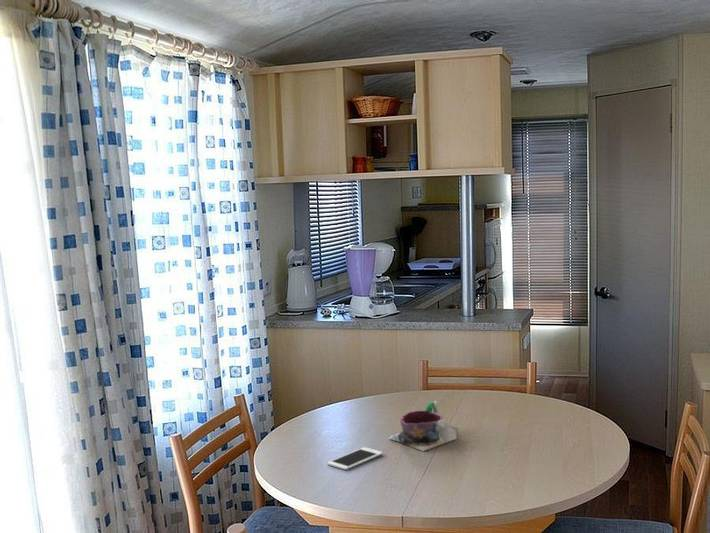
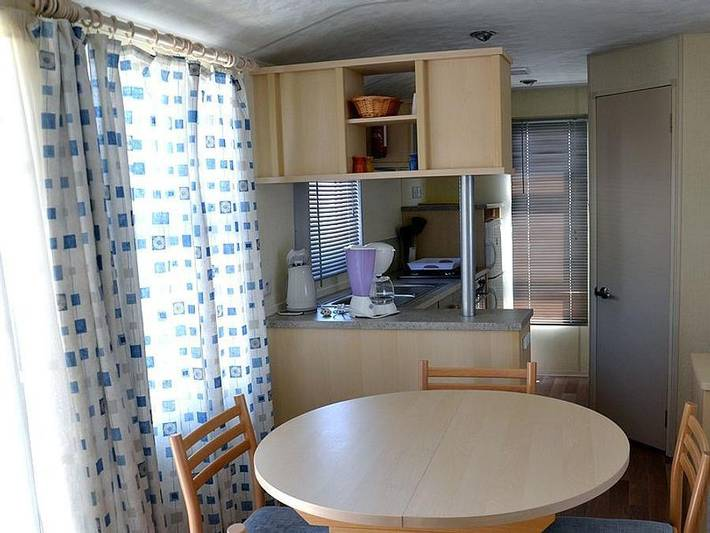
- cell phone (355, 458)
- cup and saucer (424, 422)
